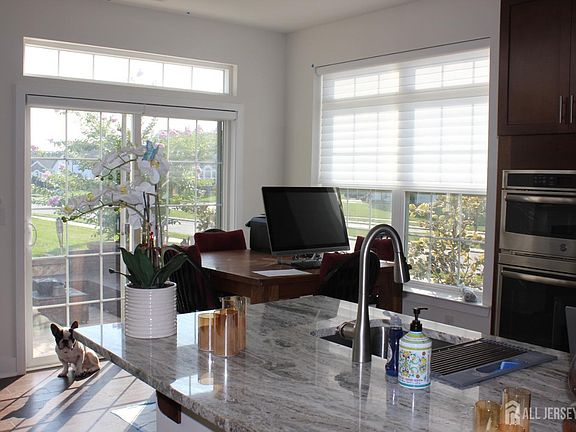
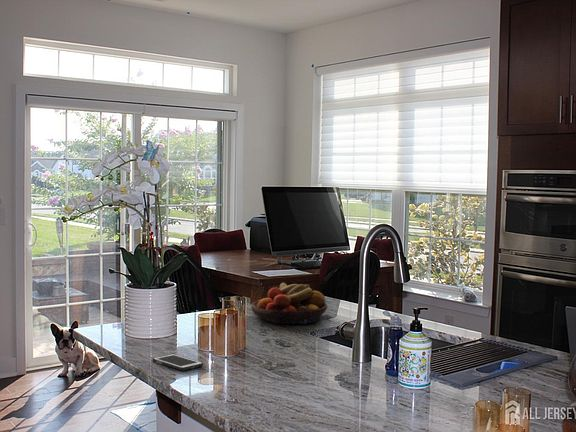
+ cell phone (177, 362)
+ fruit bowl (288, 300)
